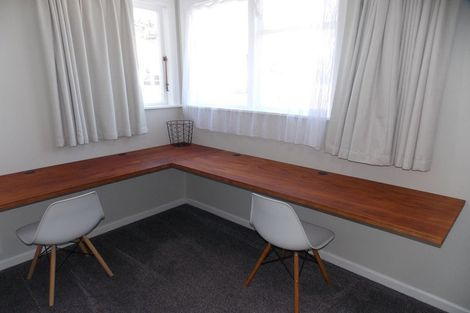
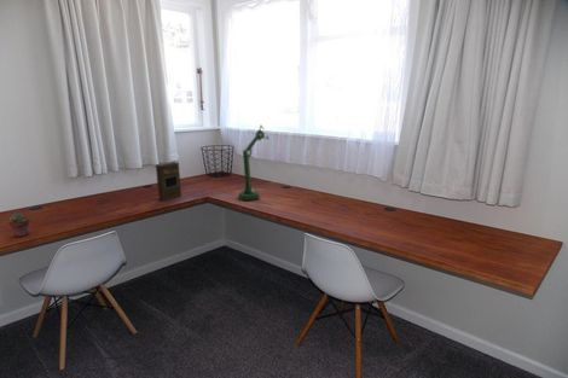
+ desk lamp (249, 157)
+ potted succulent (19, 223)
+ book (168, 180)
